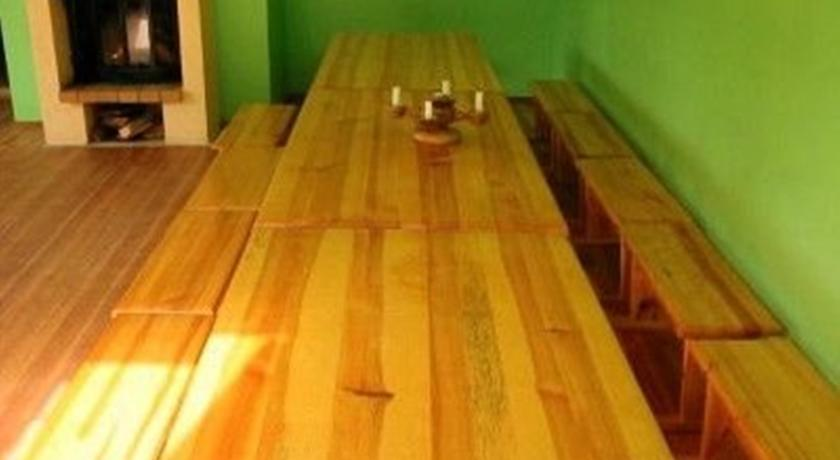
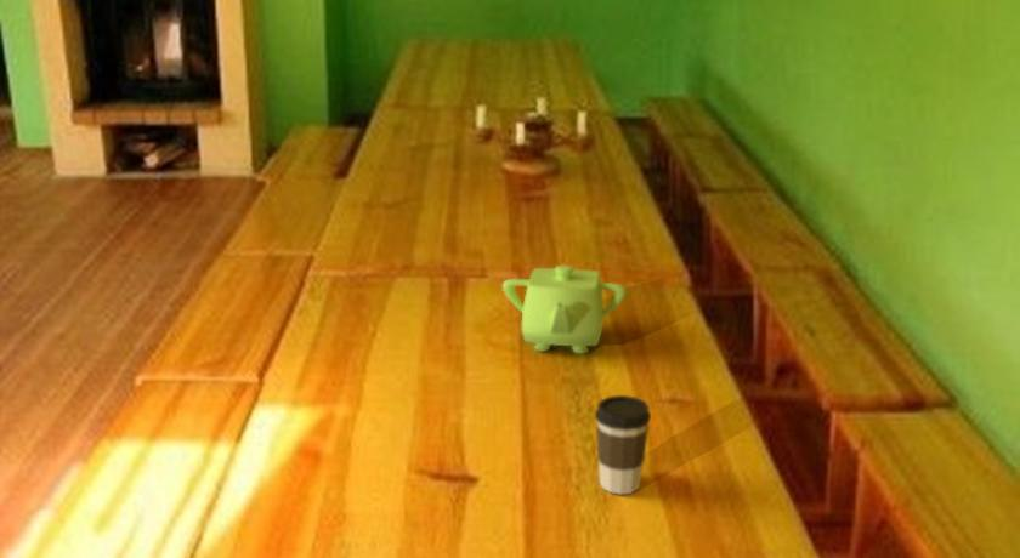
+ teapot (563, 304)
+ coffee cup (620, 445)
